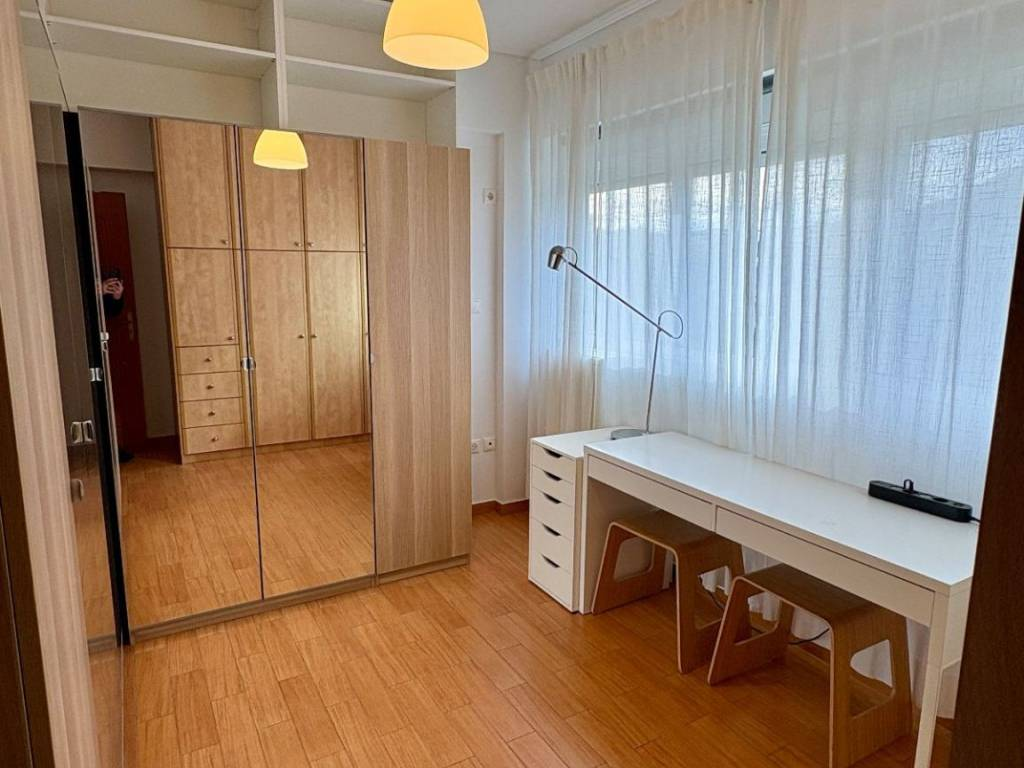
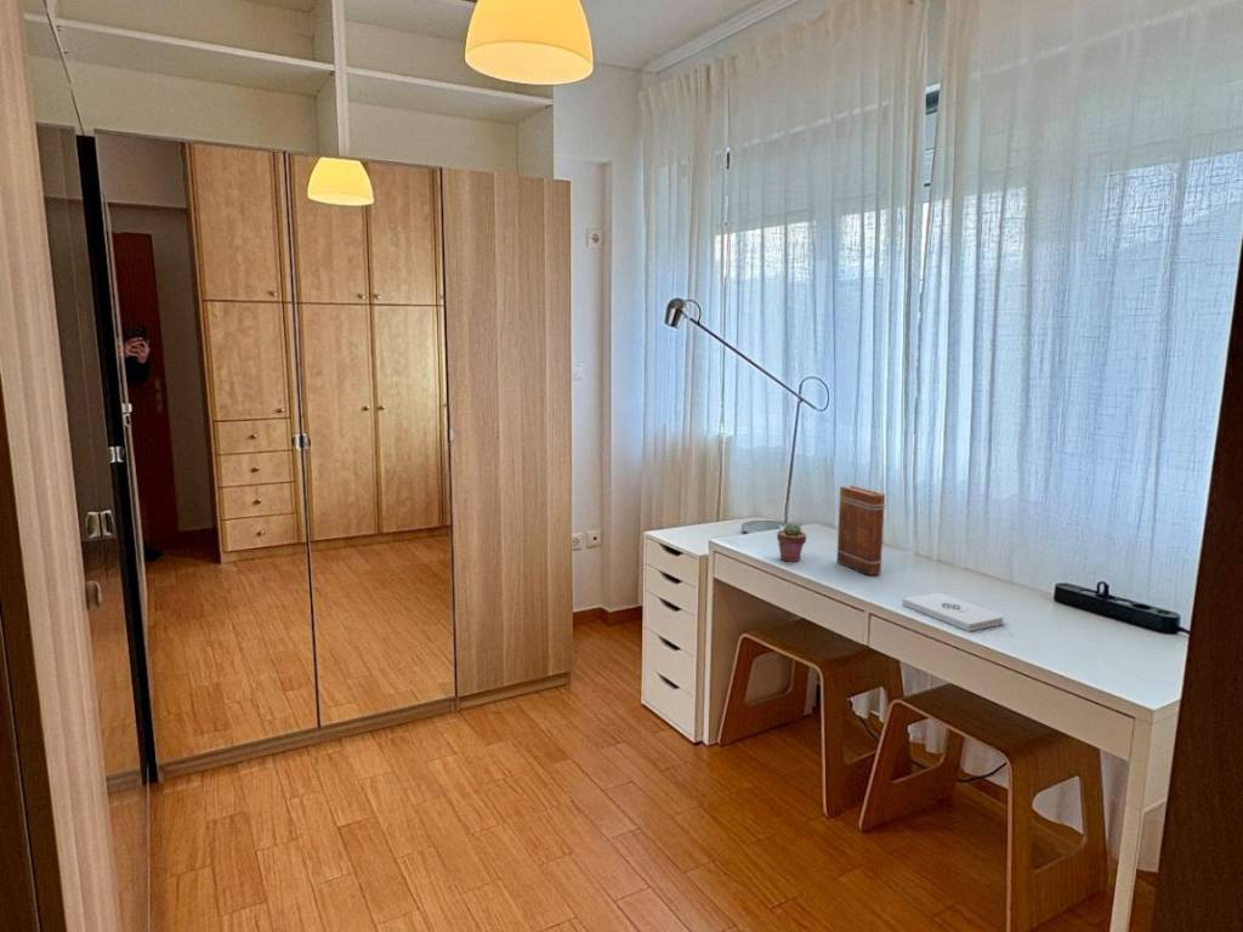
+ potted succulent (791, 540)
+ book (861, 529)
+ notepad (952, 610)
